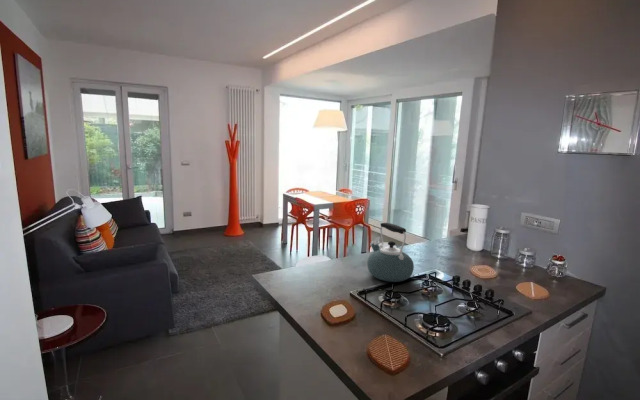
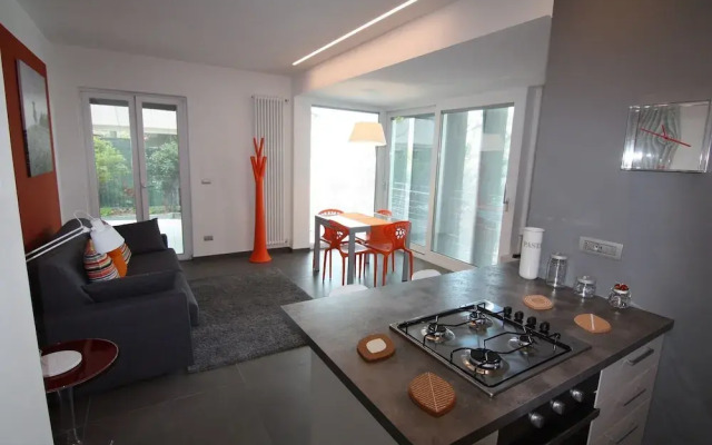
- kettle (388, 249)
